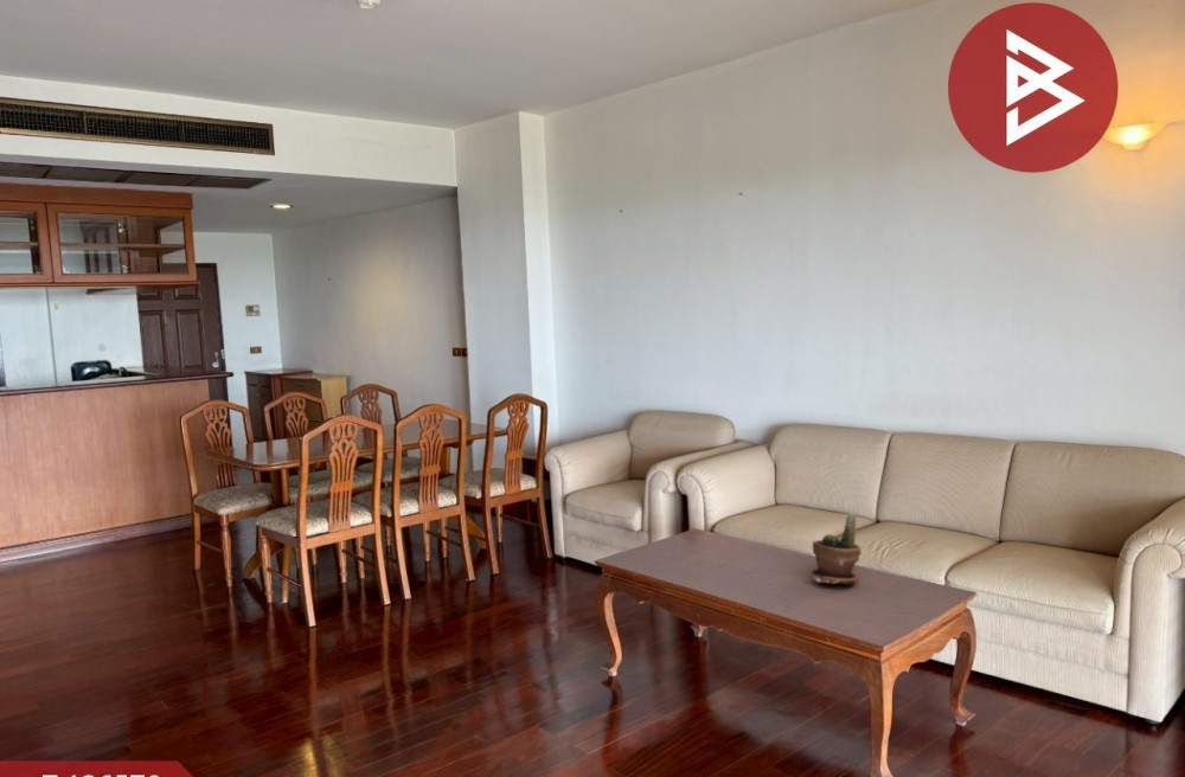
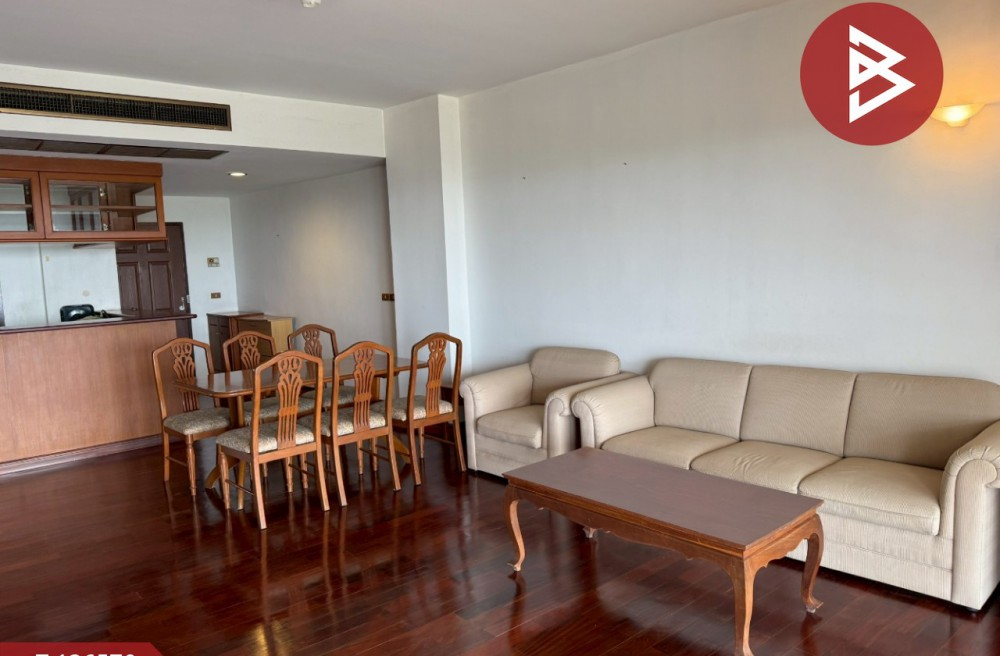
- potted plant (834, 547)
